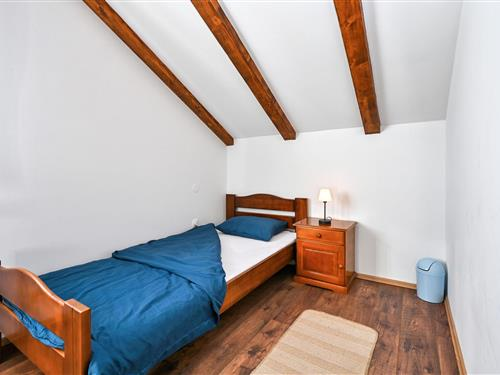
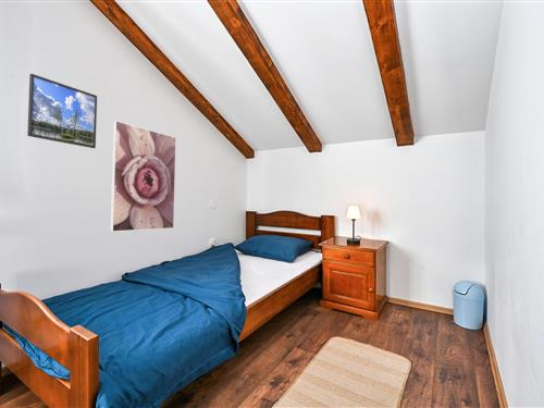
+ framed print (65, 113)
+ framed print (146, 180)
